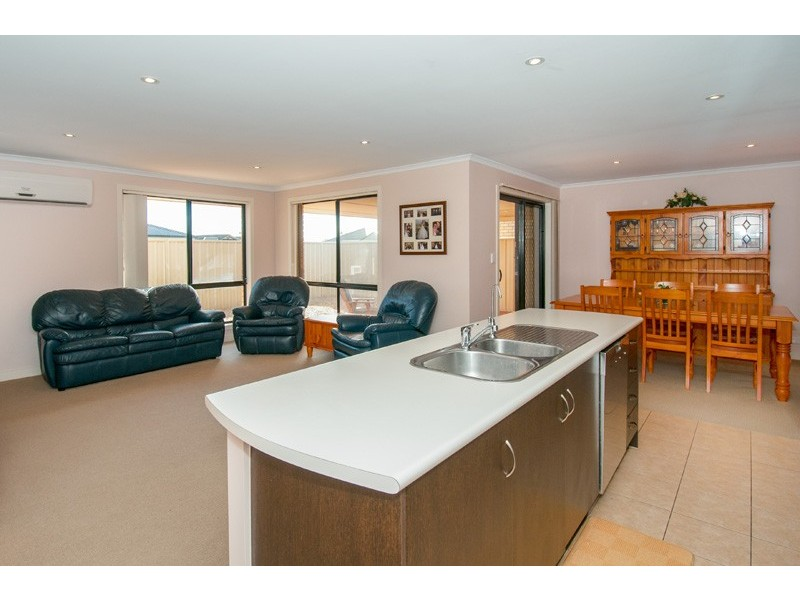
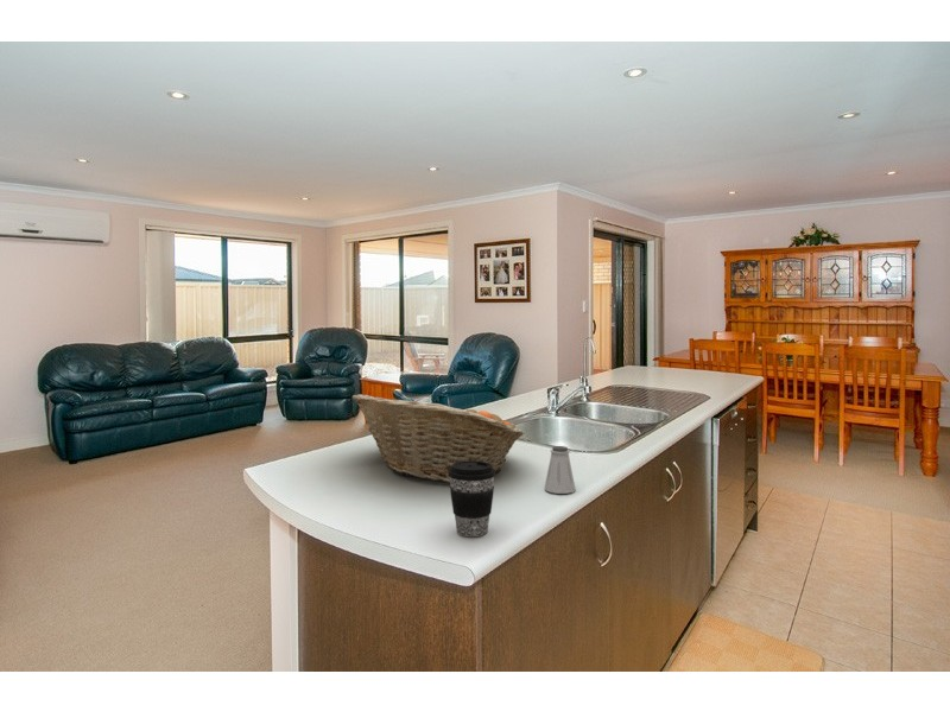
+ fruit basket (436, 430)
+ coffee cup (471, 497)
+ saltshaker (559, 468)
